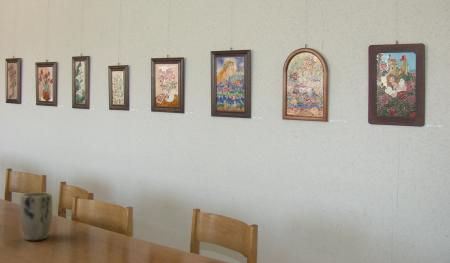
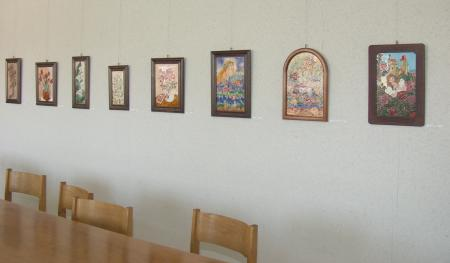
- plant pot (36, 216)
